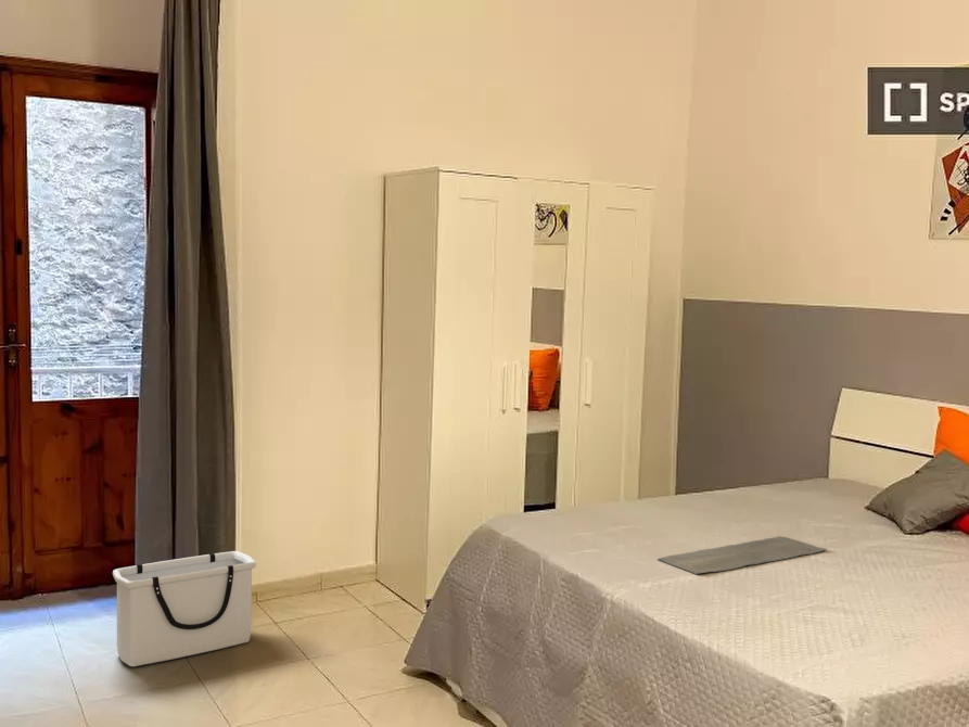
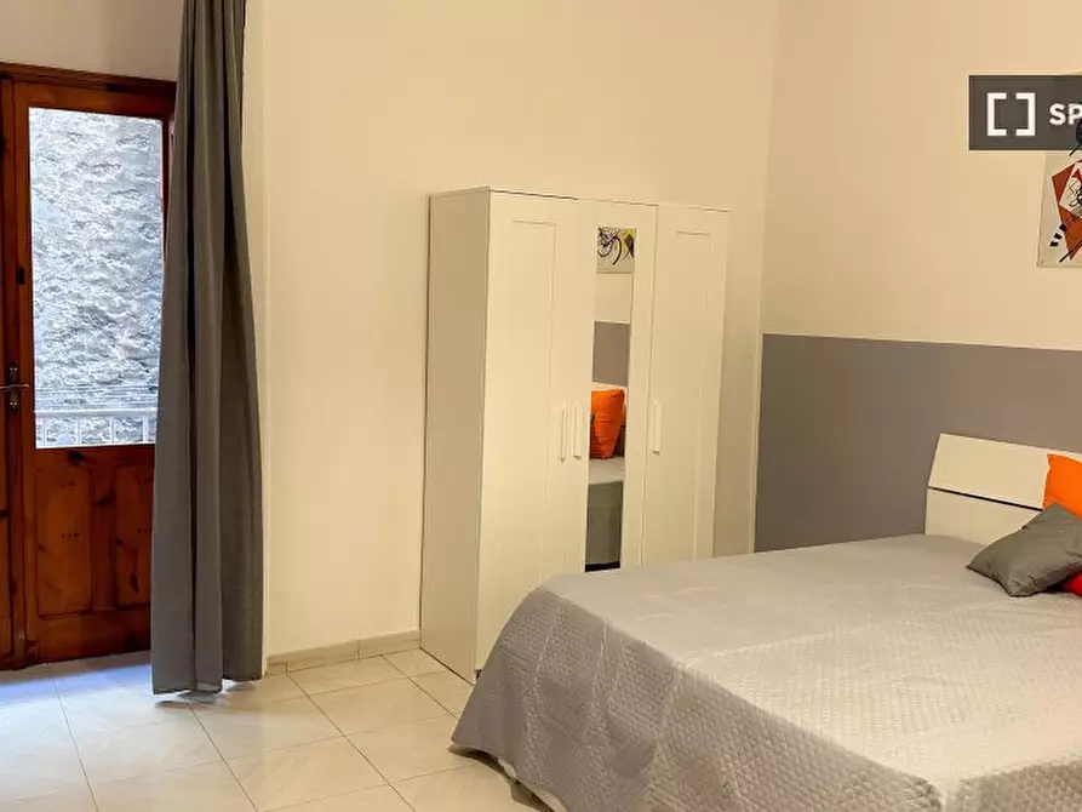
- bath mat (744, 553)
- storage bin (186, 607)
